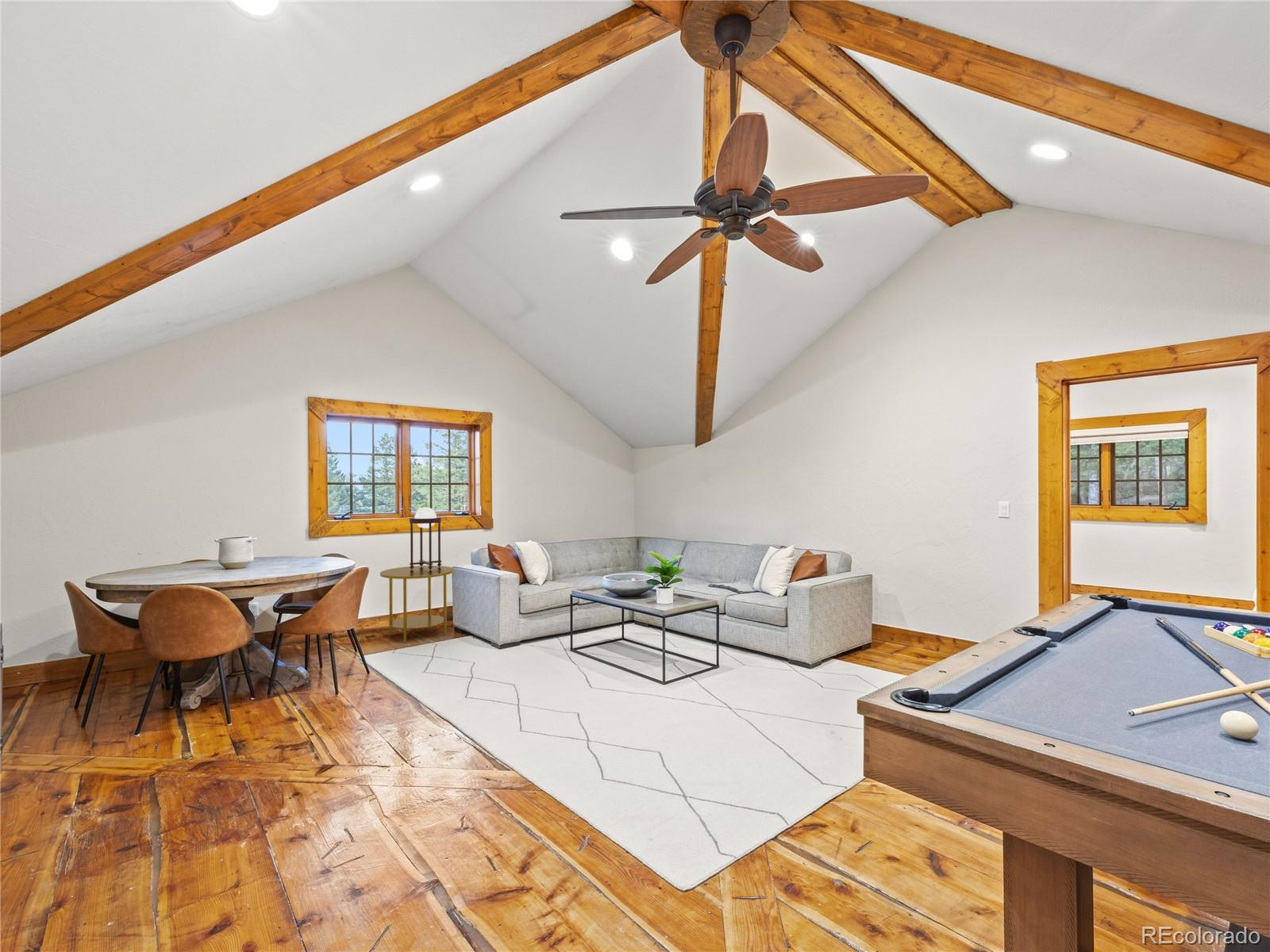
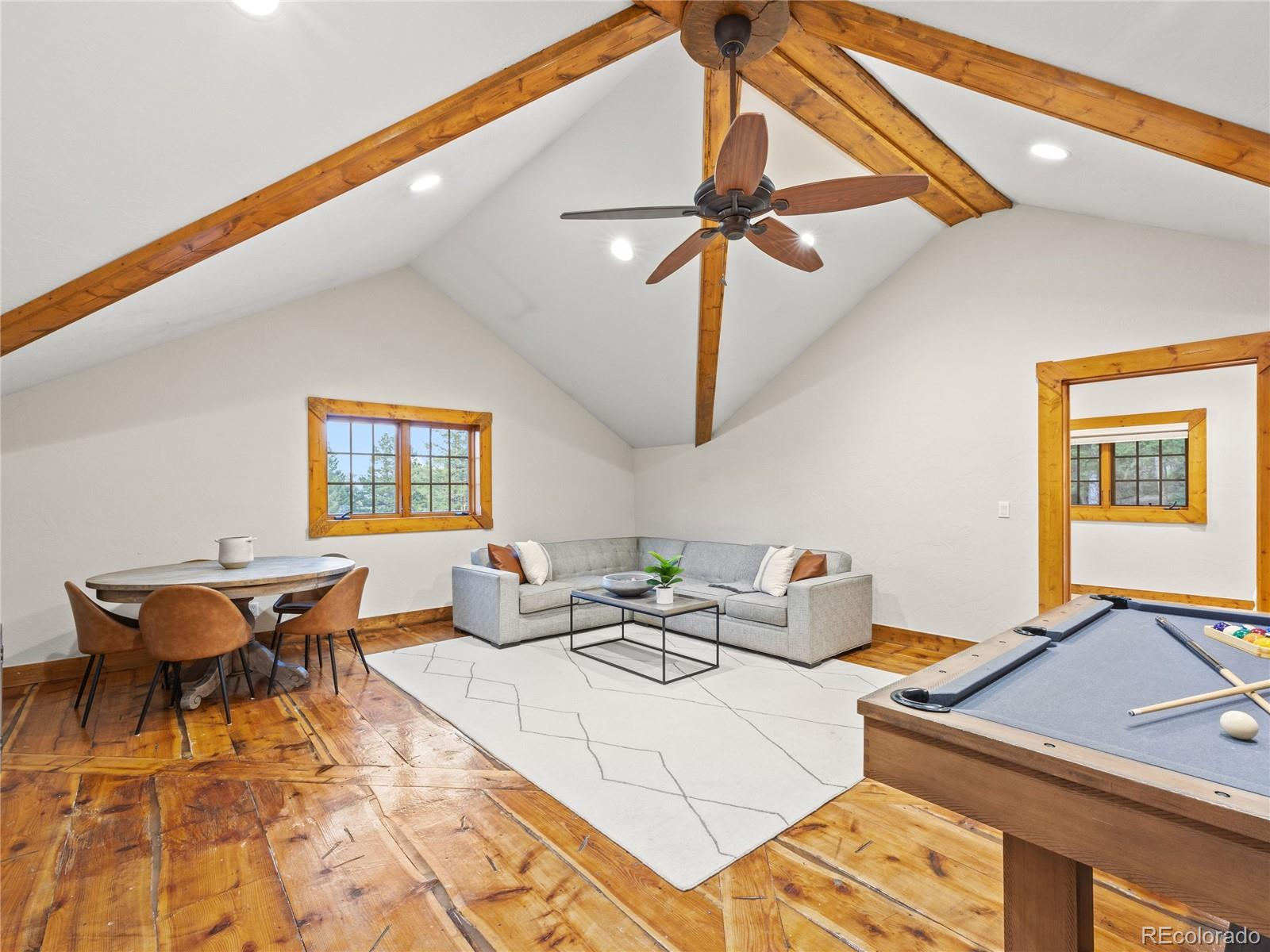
- table lamp (421, 536)
- side table (428, 603)
